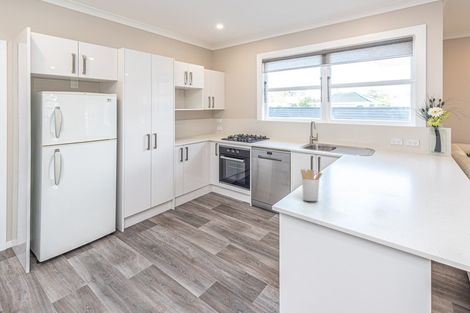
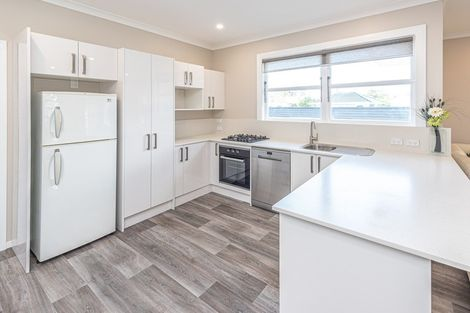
- utensil holder (309, 183)
